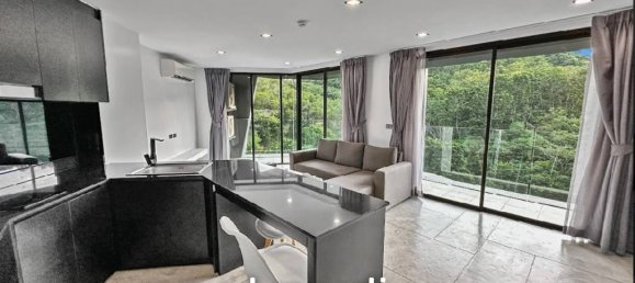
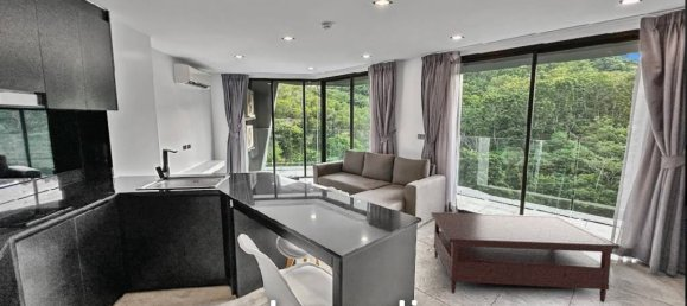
+ coffee table (508, 251)
